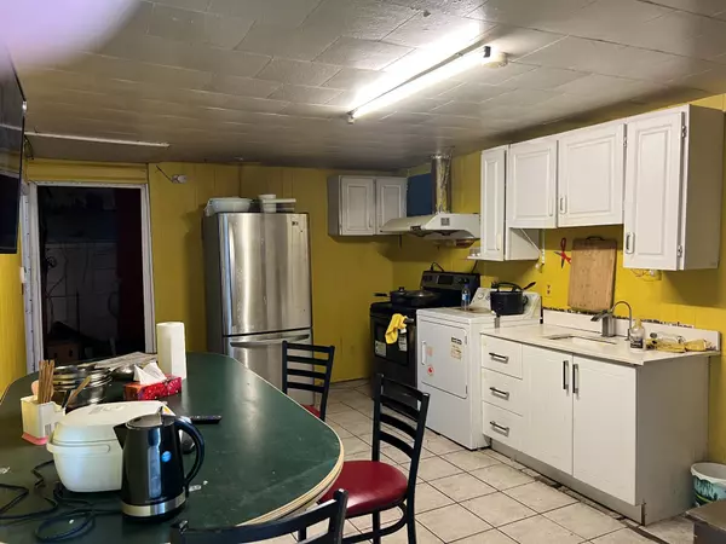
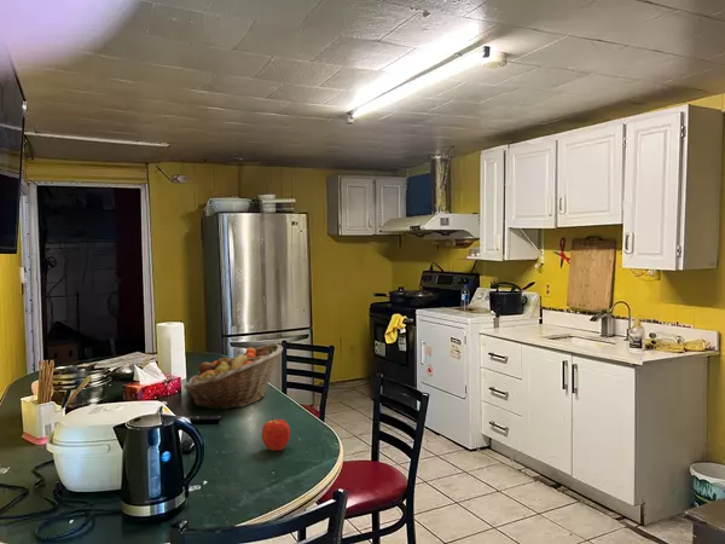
+ fruit basket (236, 372)
+ apple (276, 434)
